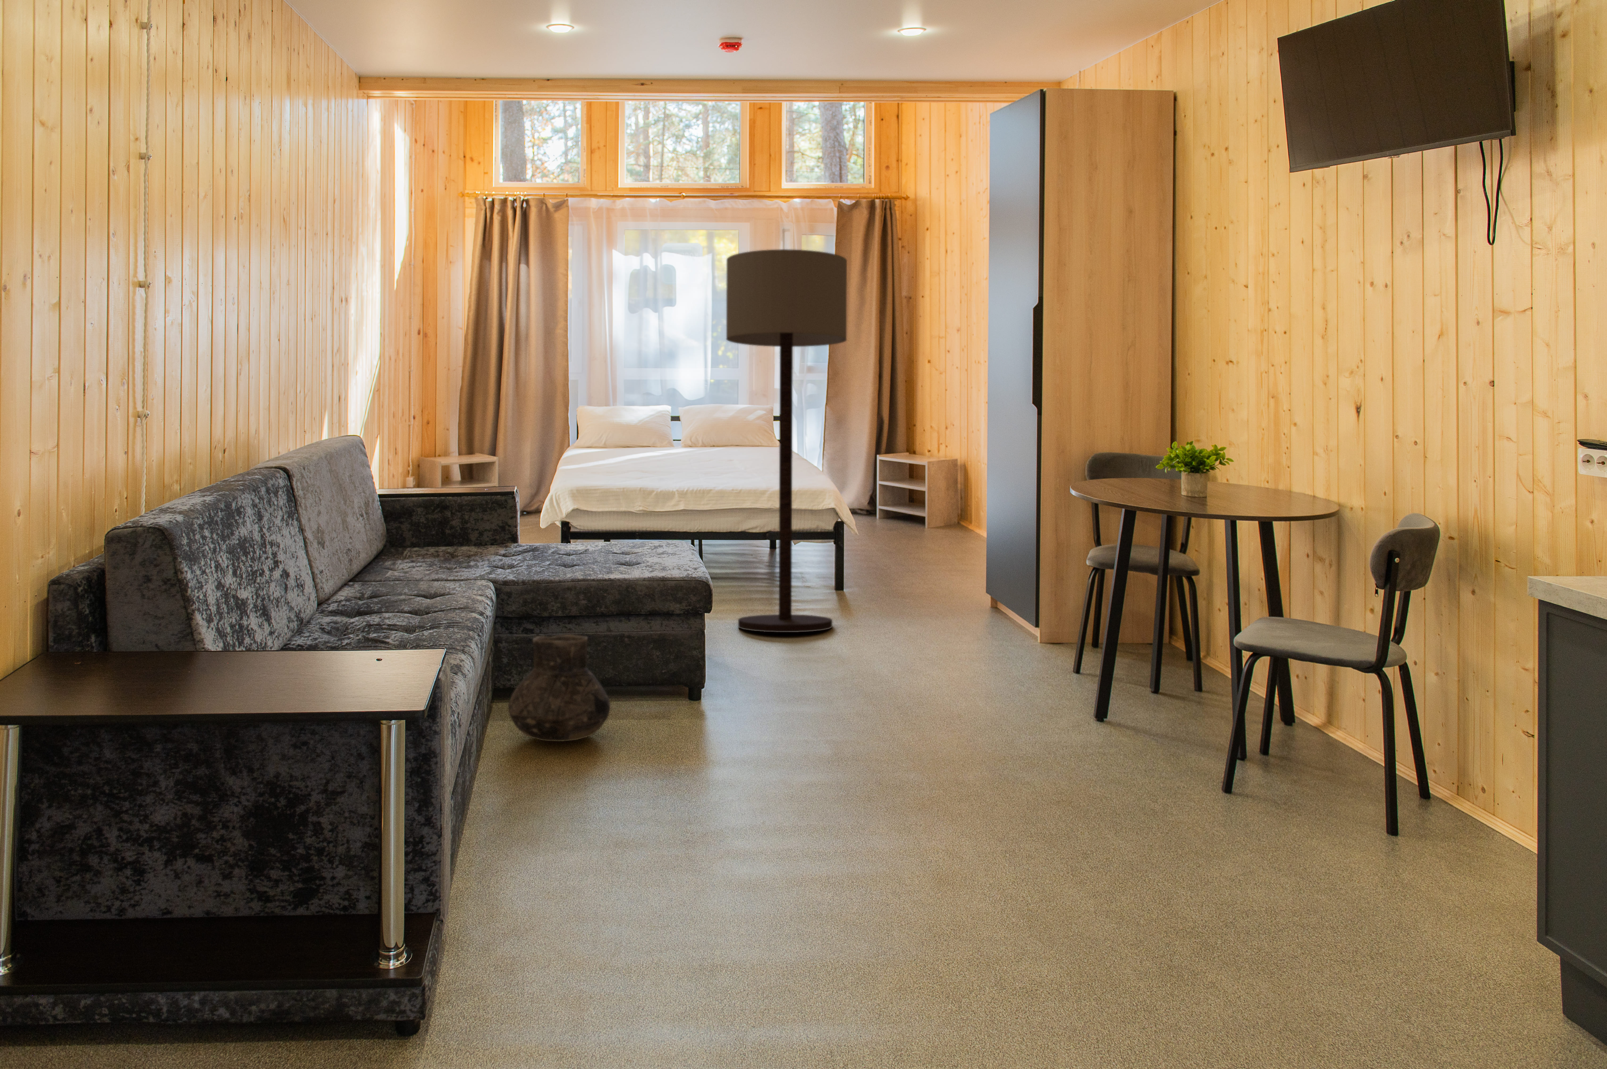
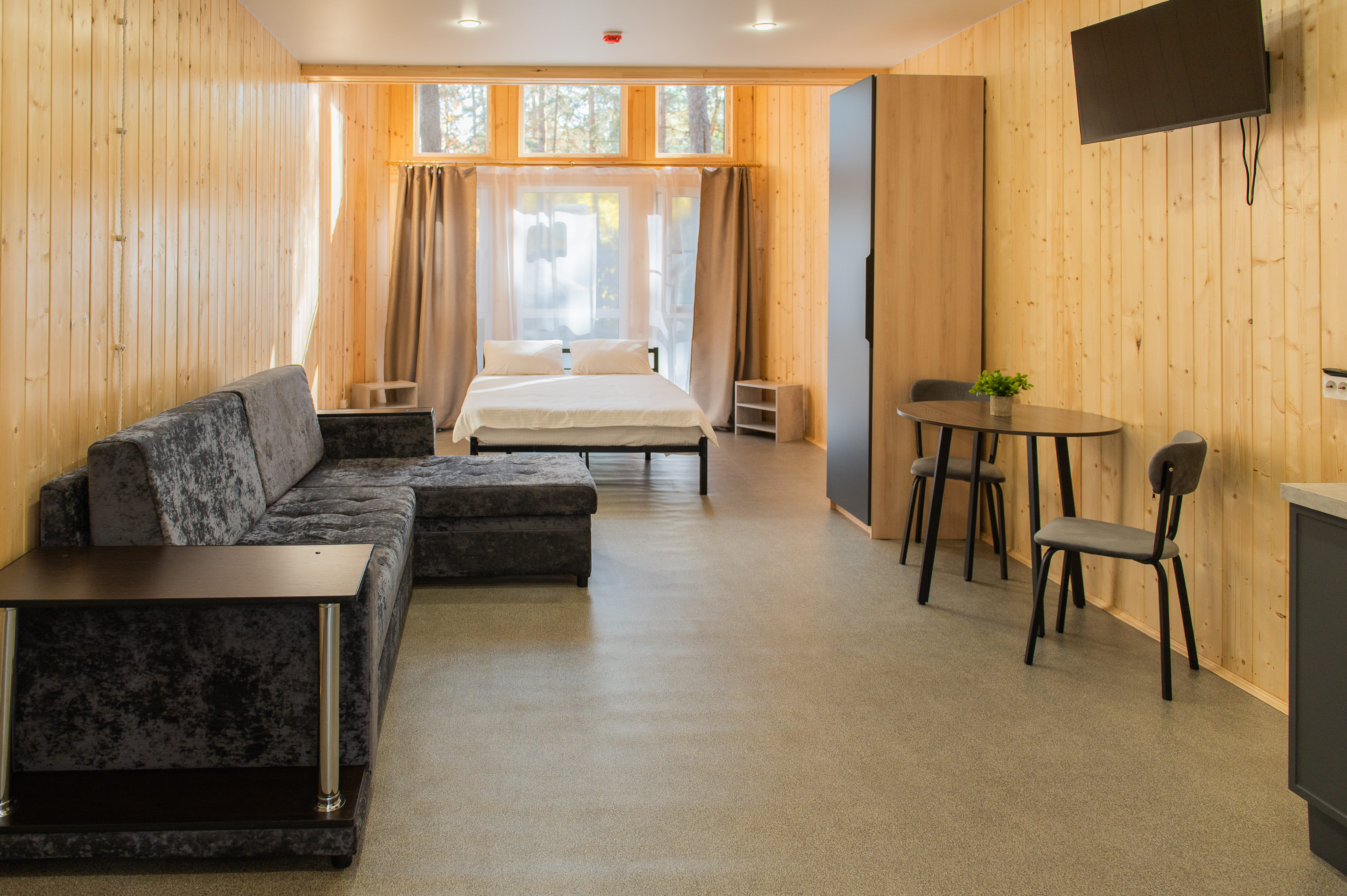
- floor lamp (786, 445)
- vase (561, 688)
